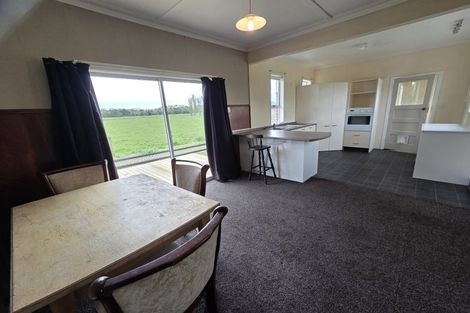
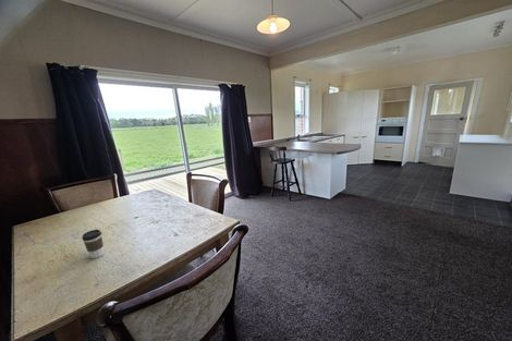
+ coffee cup (94, 244)
